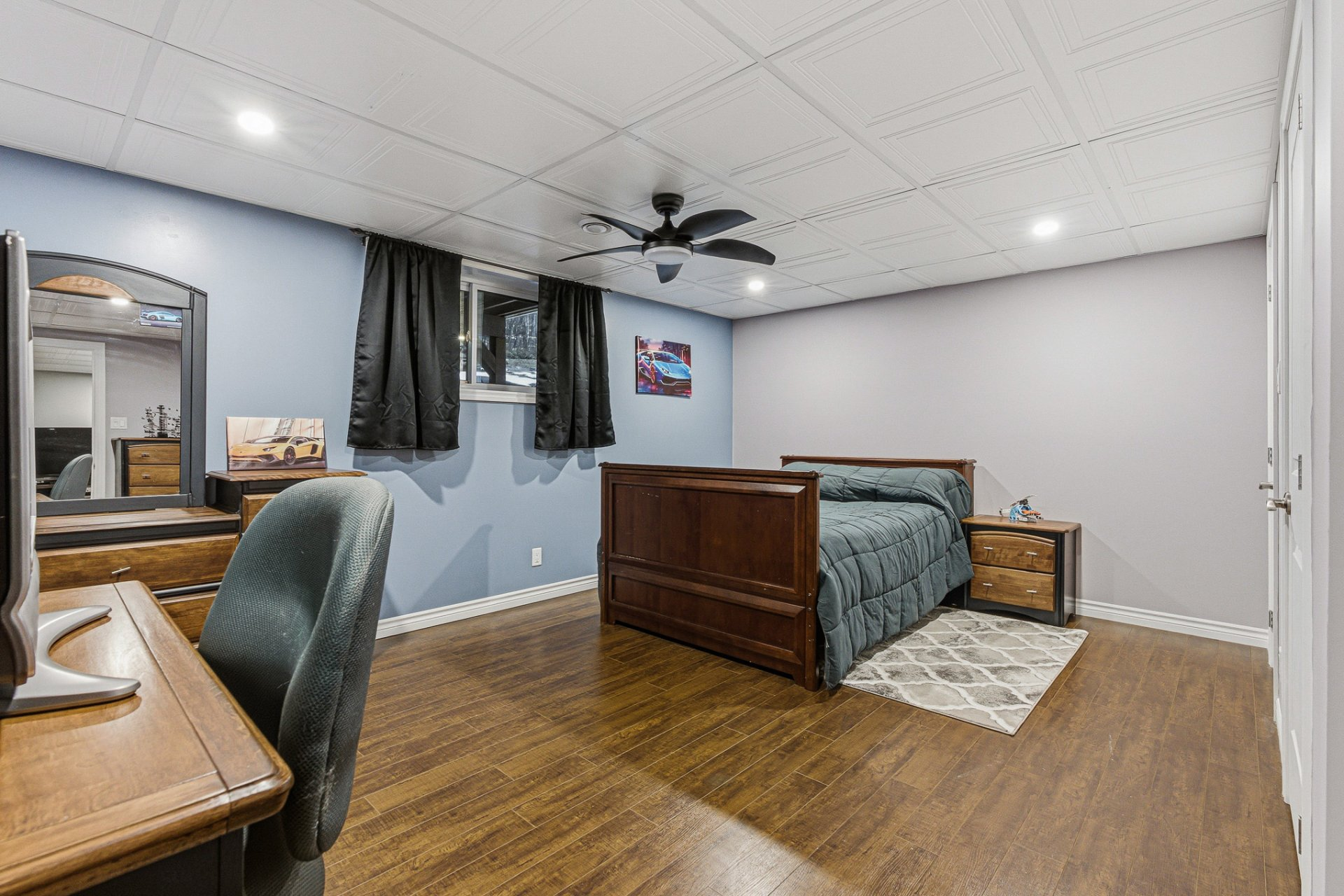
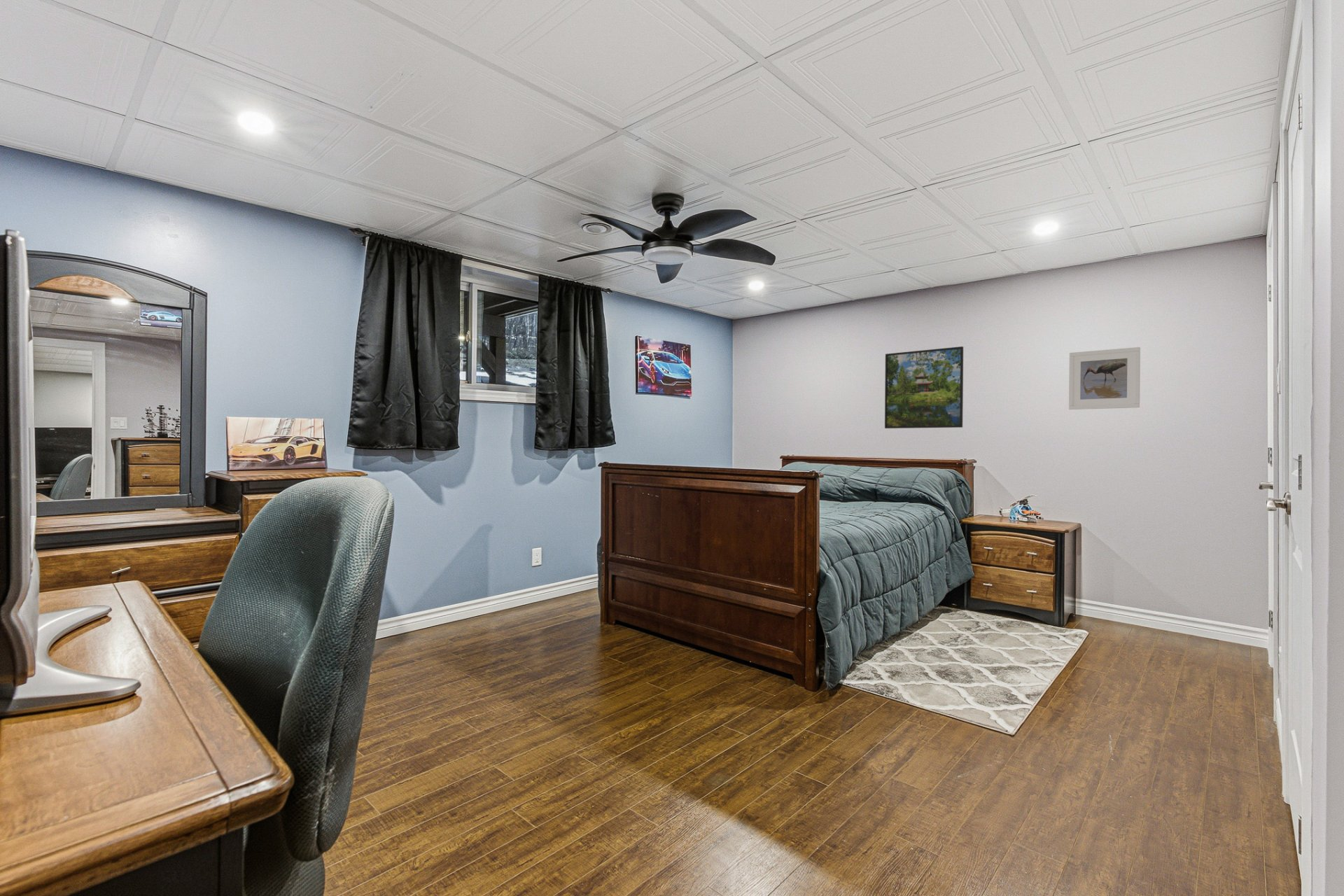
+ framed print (1103, 379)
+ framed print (922, 389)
